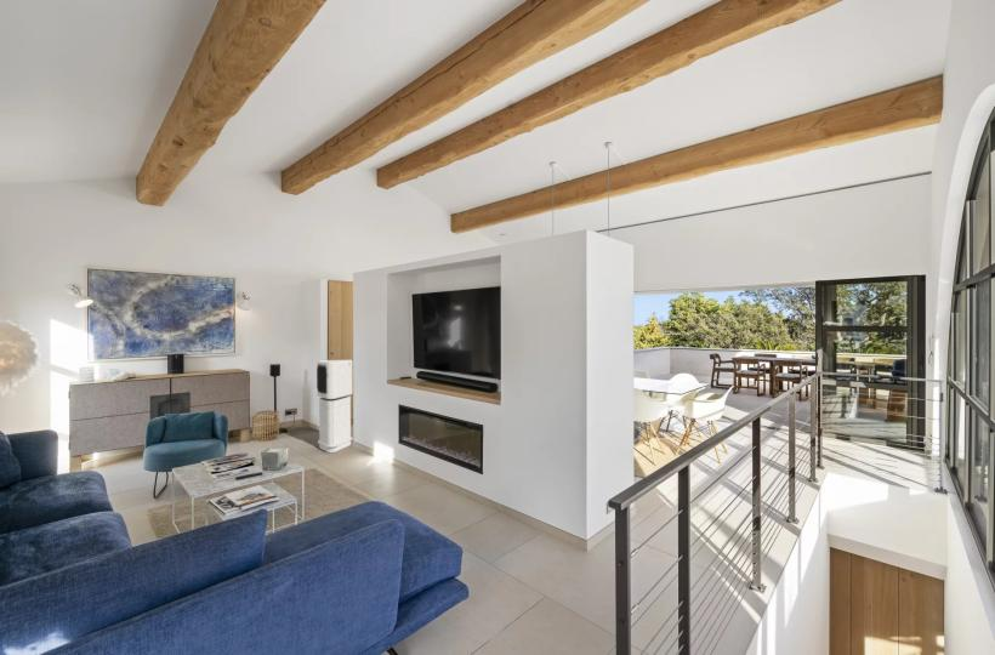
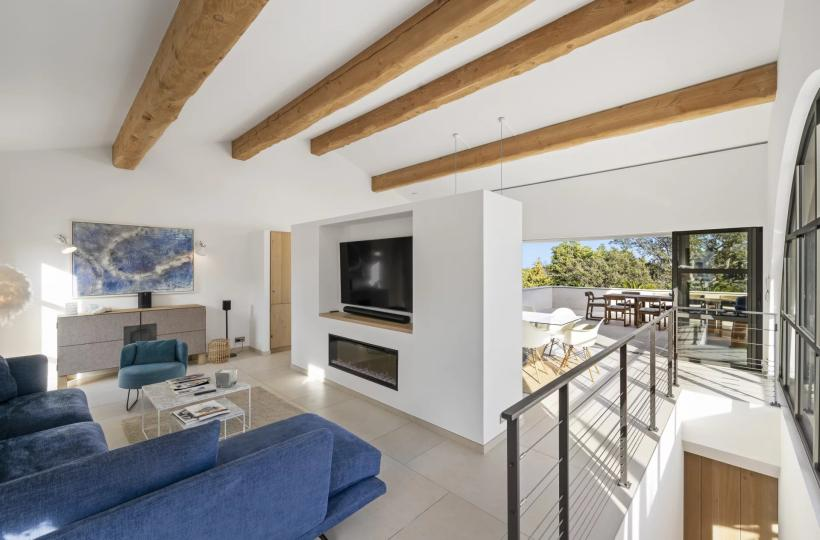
- air purifier (336, 404)
